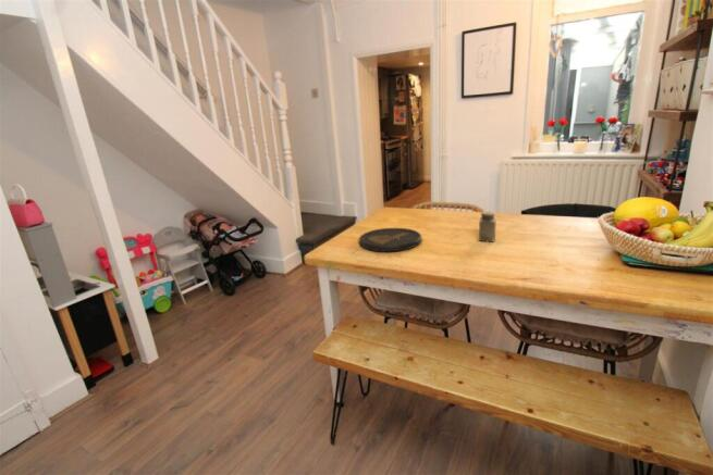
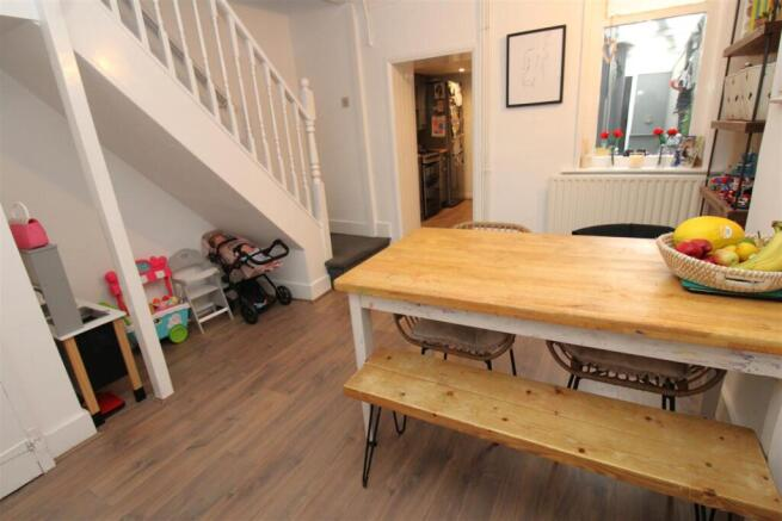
- salt shaker (487, 225)
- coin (390, 238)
